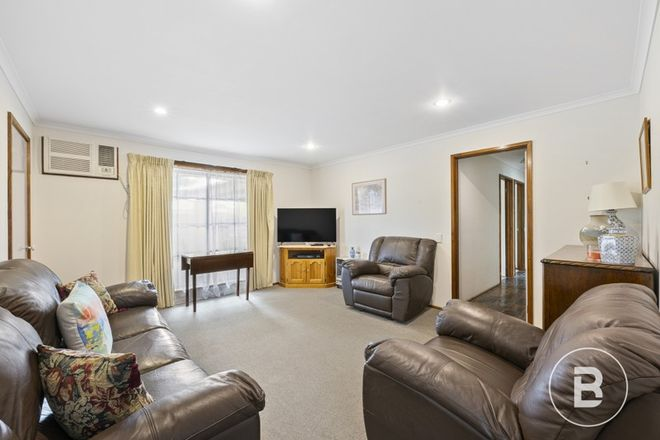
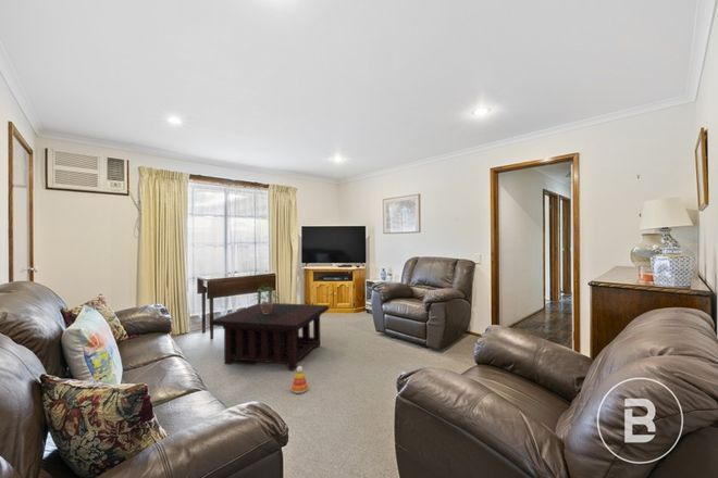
+ coffee table (275, 332)
+ potted plant (268, 297)
+ stacking toy (299, 378)
